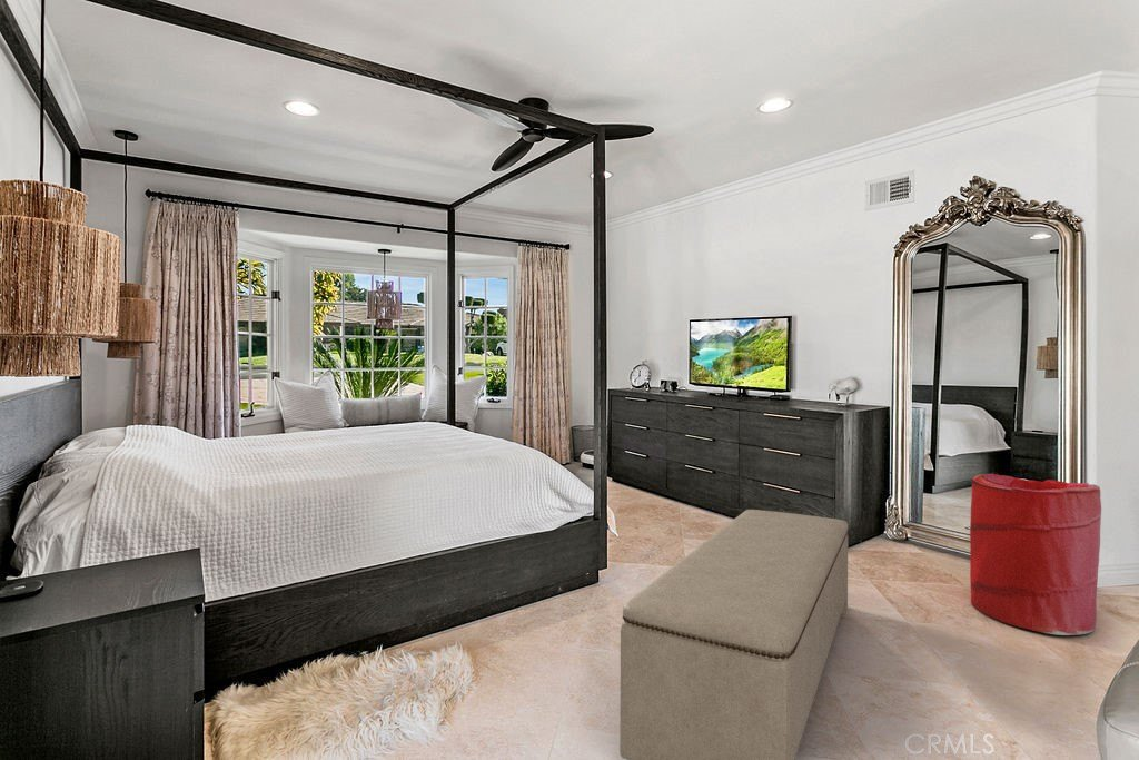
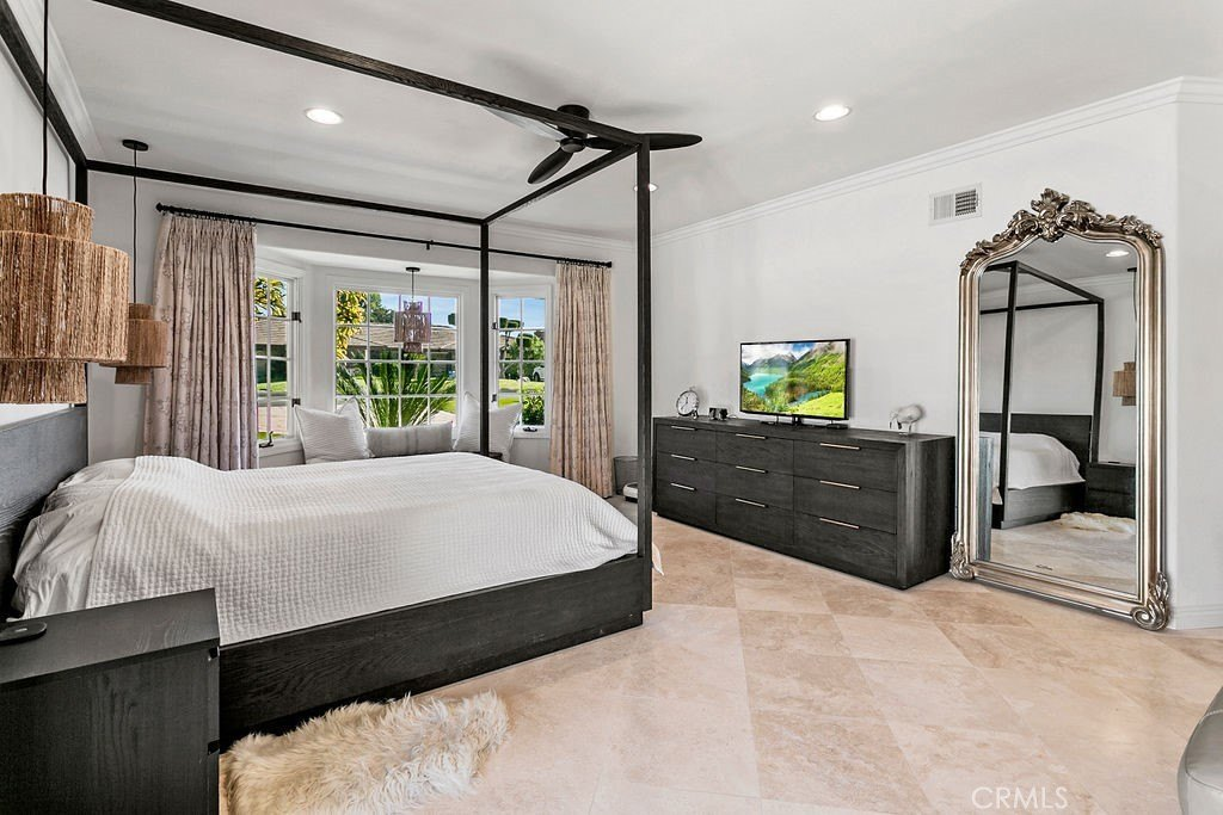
- laundry hamper (1031, 545)
- bench (760, 609)
